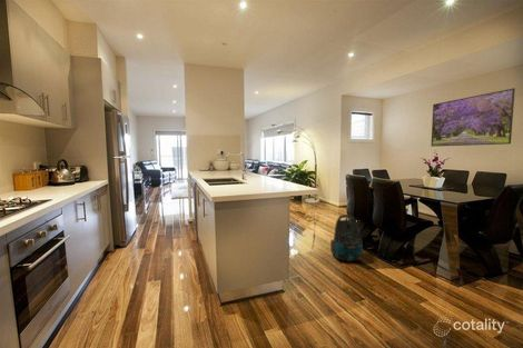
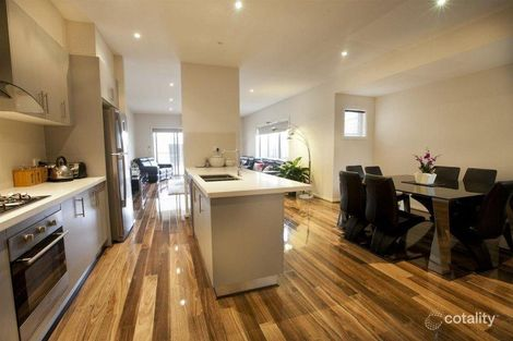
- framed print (466, 121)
- vacuum cleaner (346, 237)
